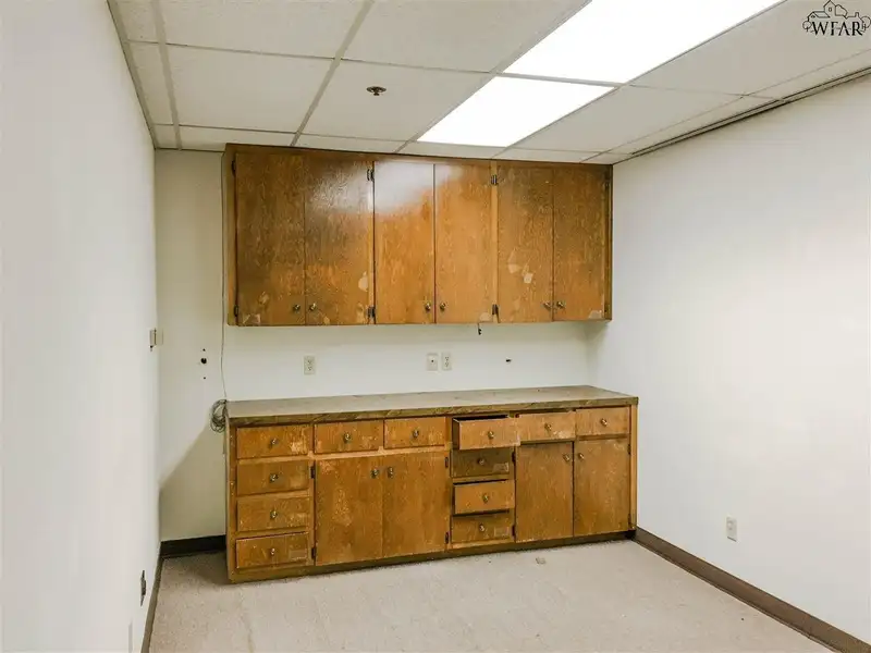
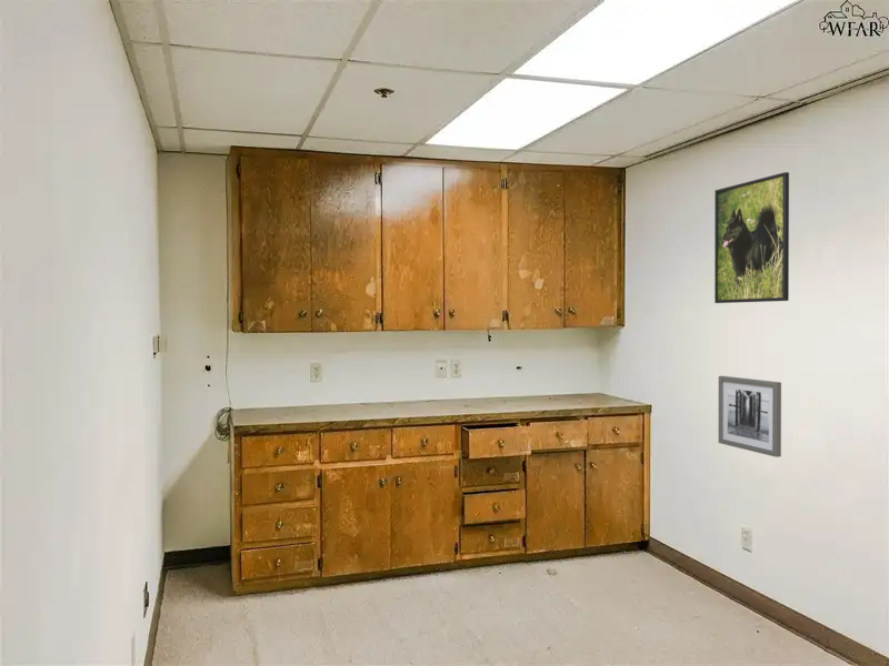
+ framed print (749, 242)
+ wall art (748, 414)
